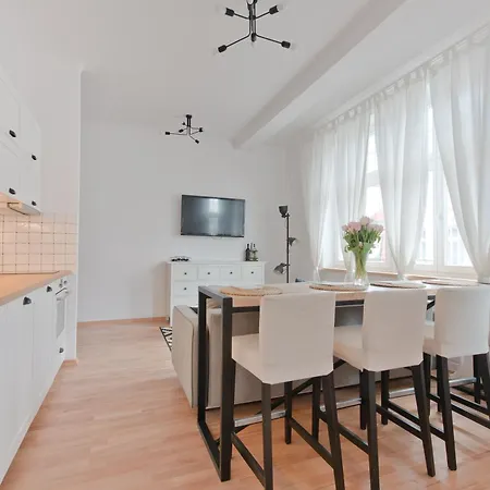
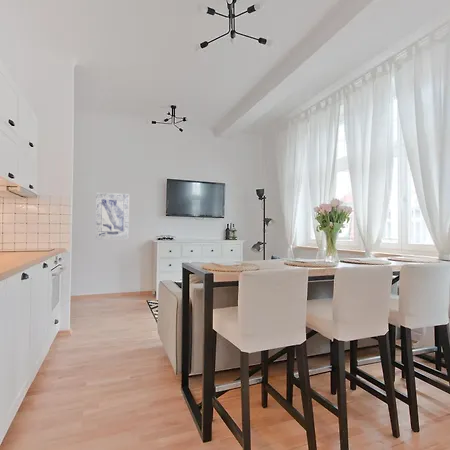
+ wall art (112, 216)
